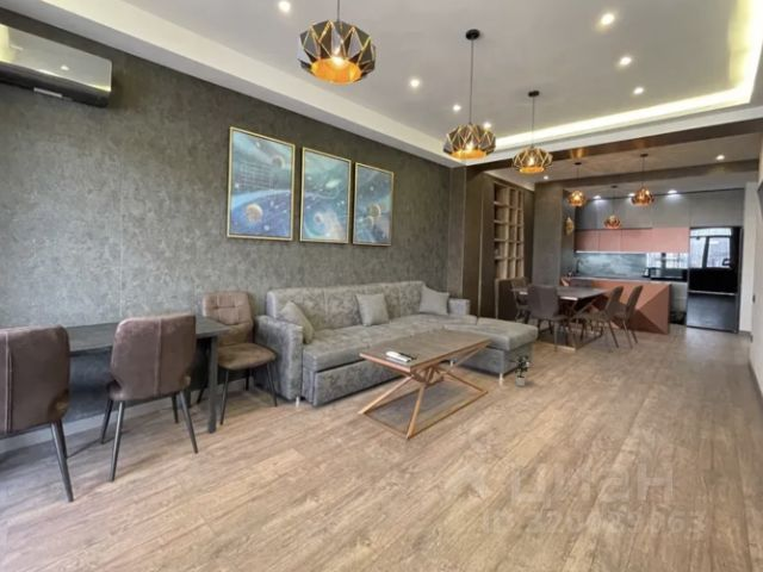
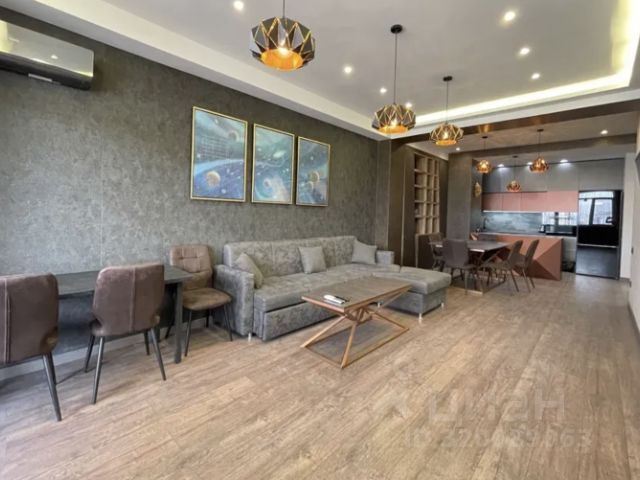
- potted plant (520, 368)
